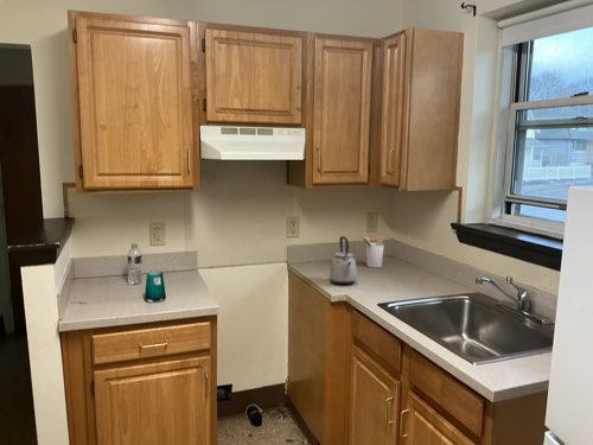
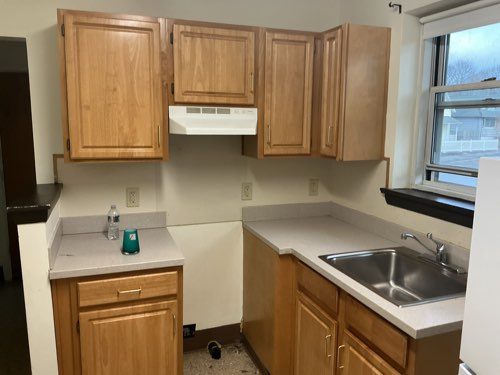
- utensil holder (370, 249)
- kettle (344, 261)
